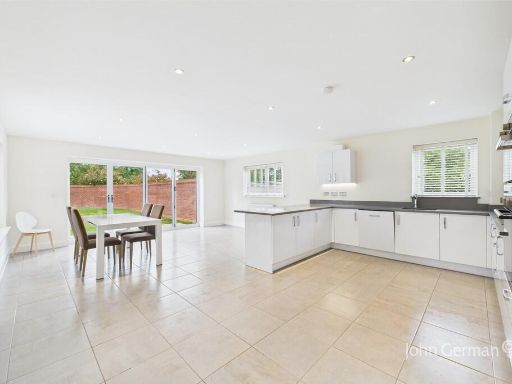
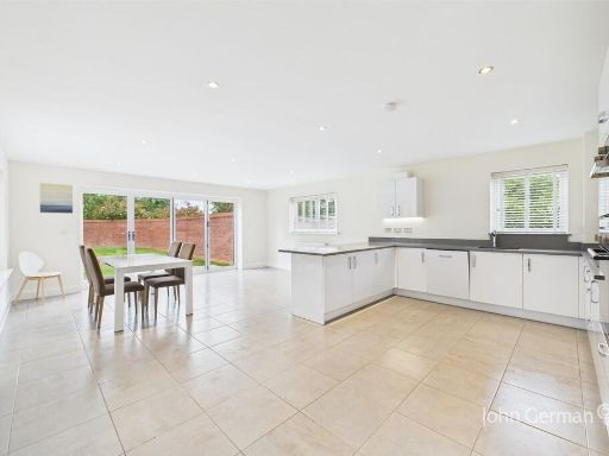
+ wall art (56, 198)
